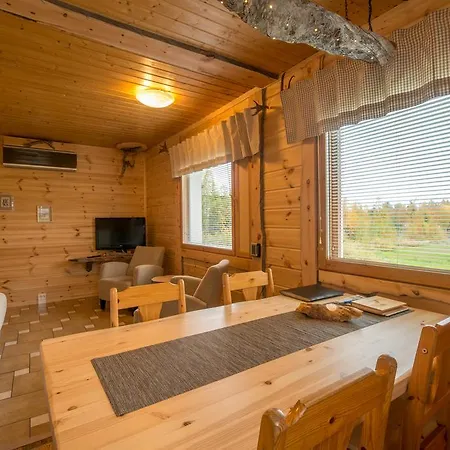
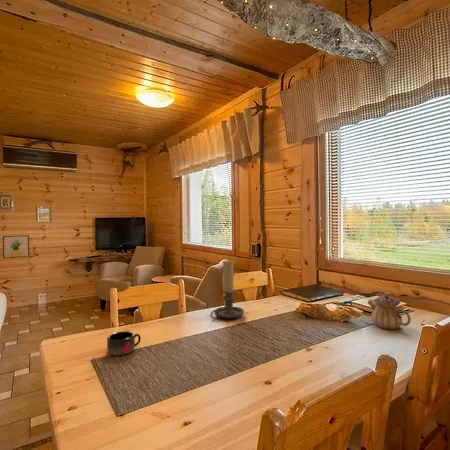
+ candle holder (226, 288)
+ teapot (388, 309)
+ mug (124, 342)
+ wall art (16, 246)
